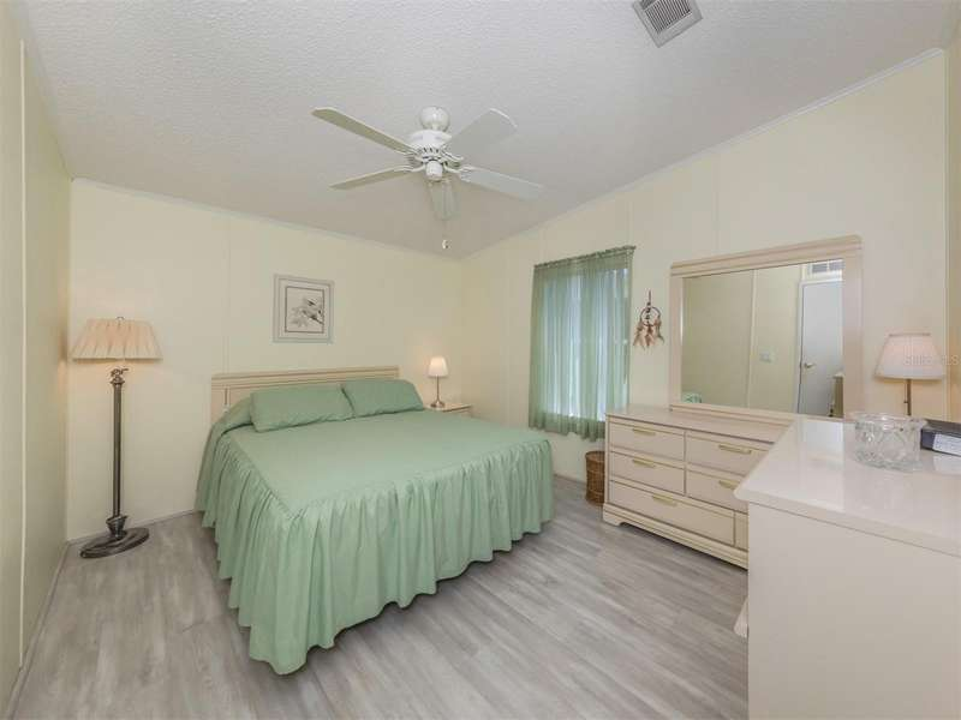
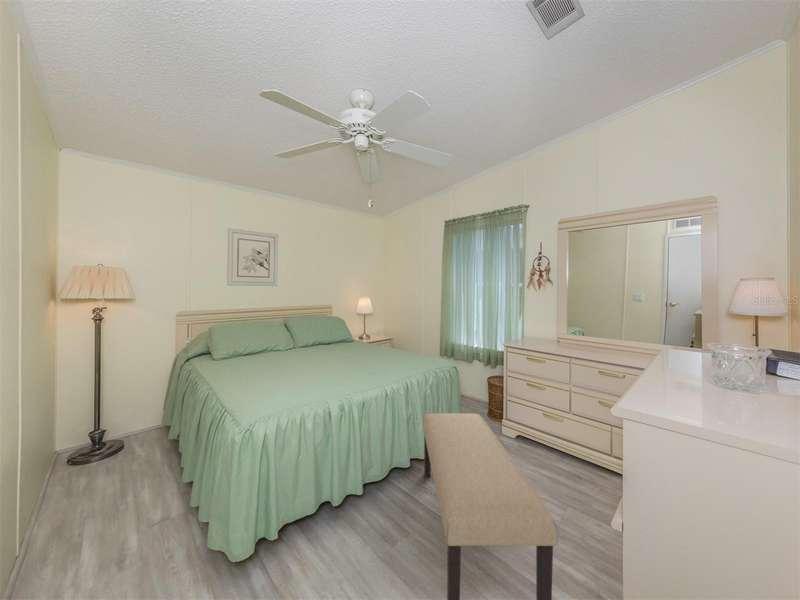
+ bench (468, 487)
